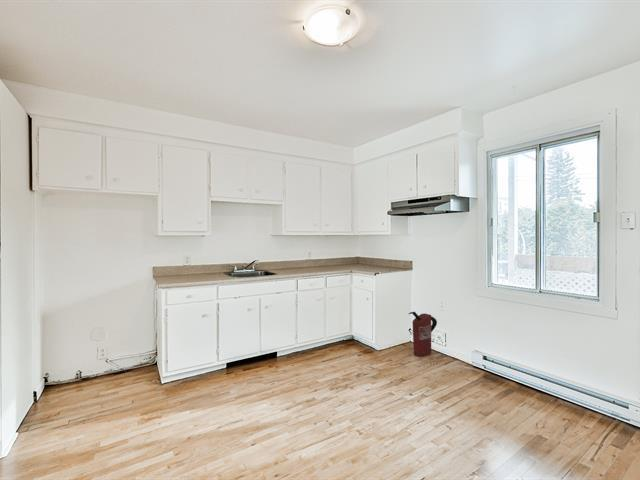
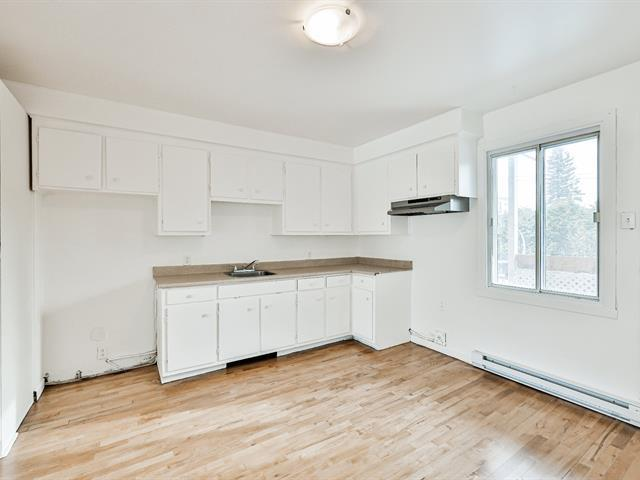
- fire extinguisher (422, 331)
